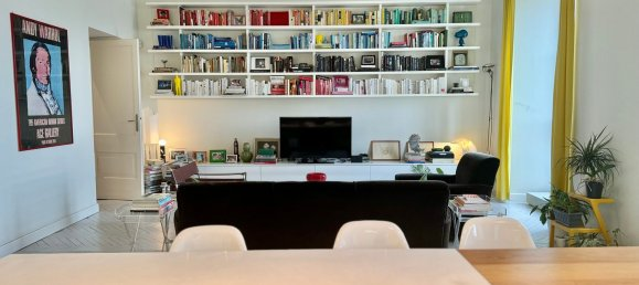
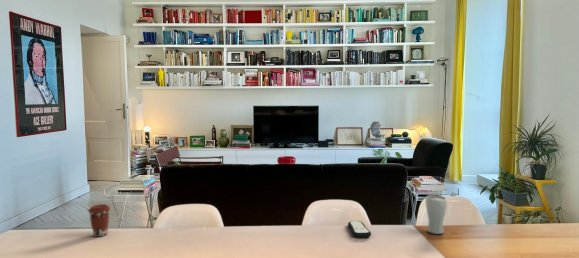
+ drinking glass (435, 214)
+ coffee cup (99, 220)
+ remote control (358, 228)
